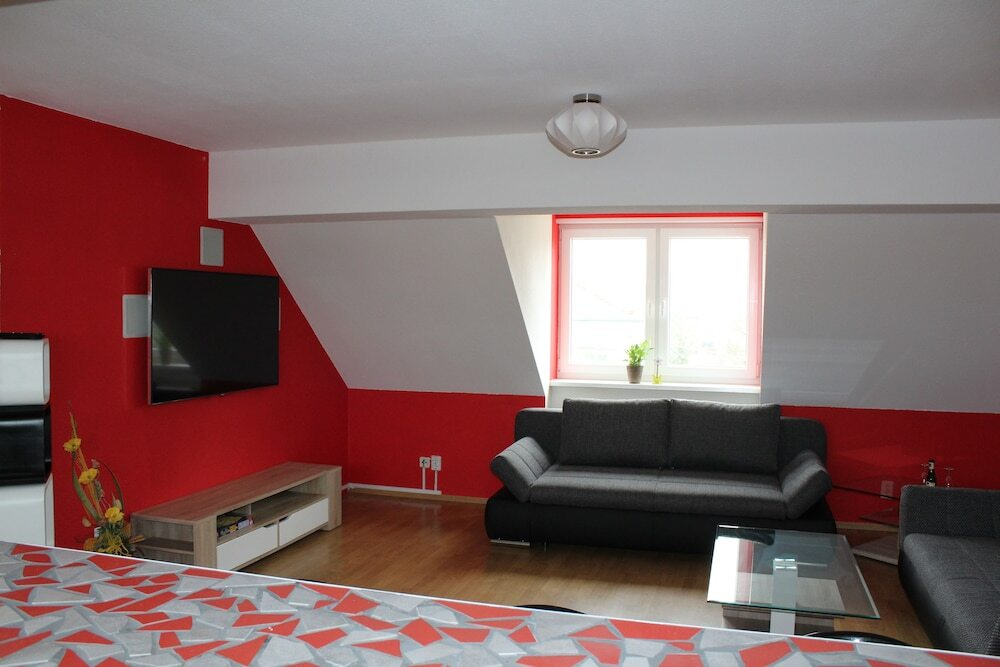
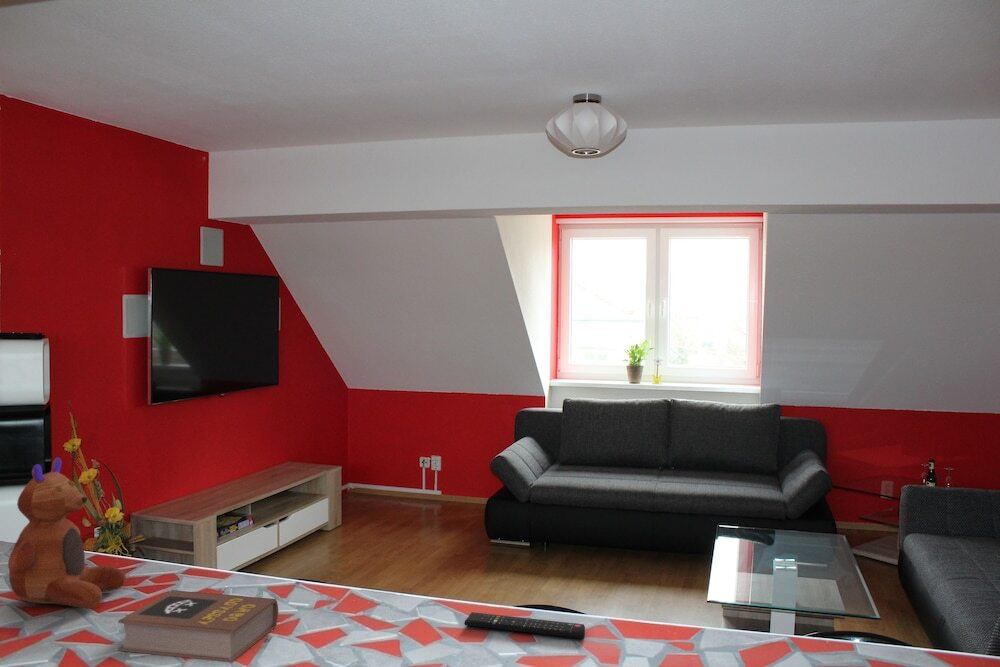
+ book (196, 622)
+ remote control (525, 626)
+ toy (68, 530)
